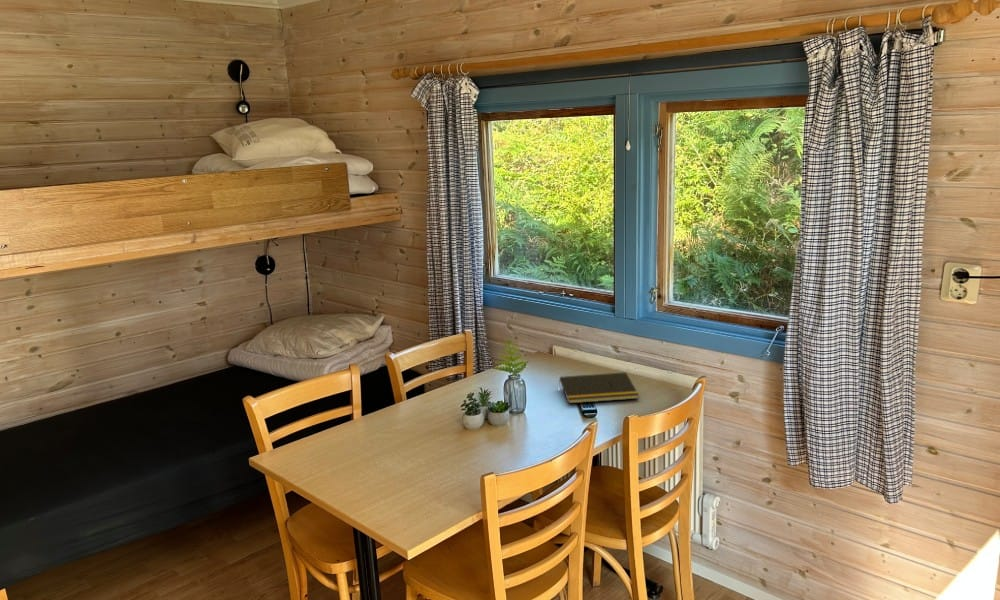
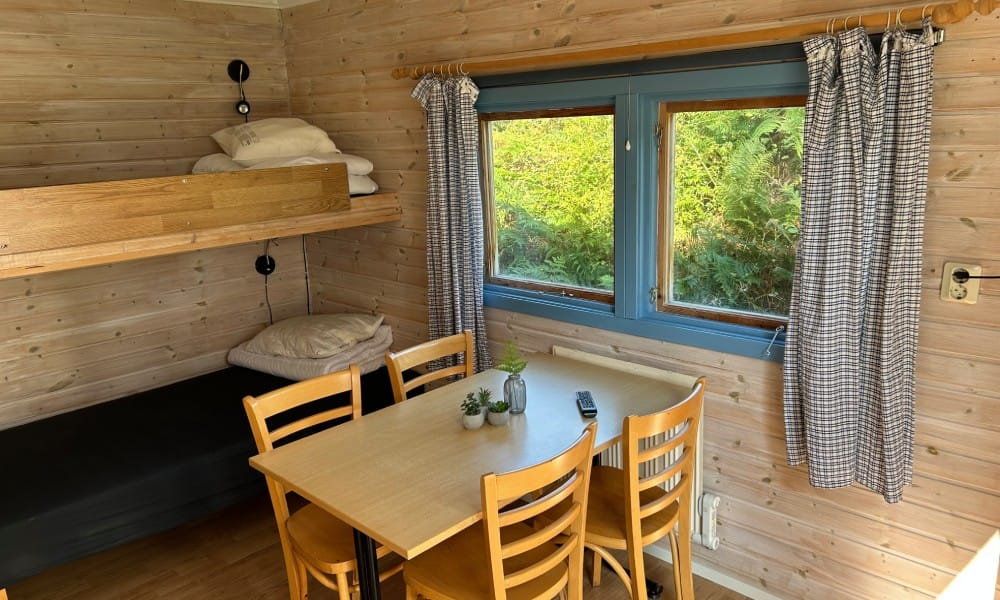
- notepad (598, 387)
